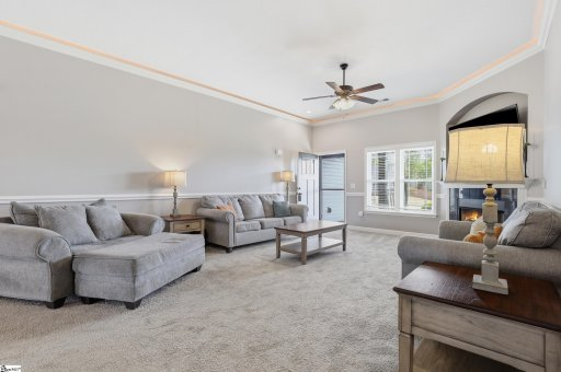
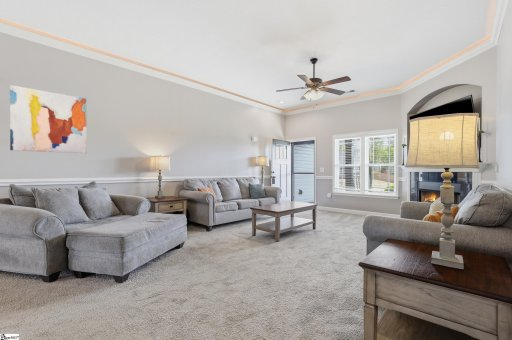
+ wall art (51, 122)
